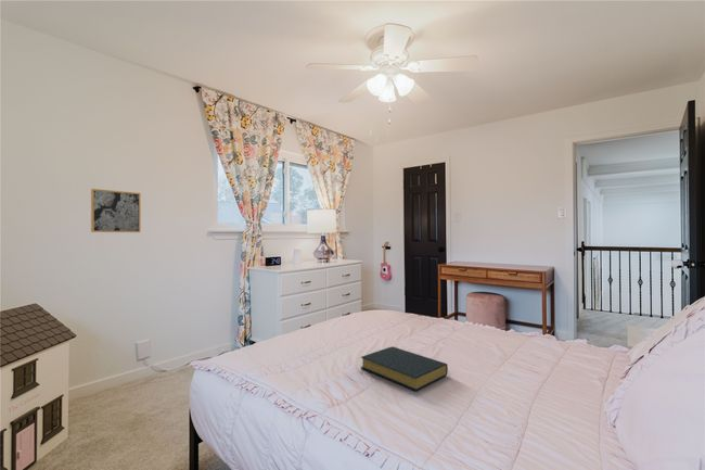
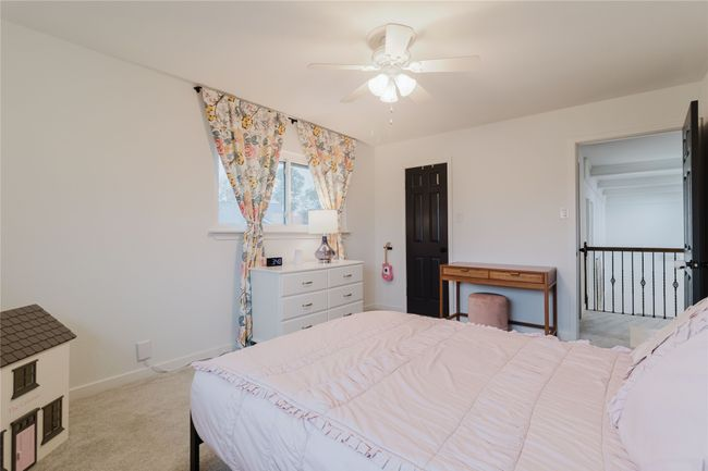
- hardback book (402, 365)
- wall art (116, 212)
